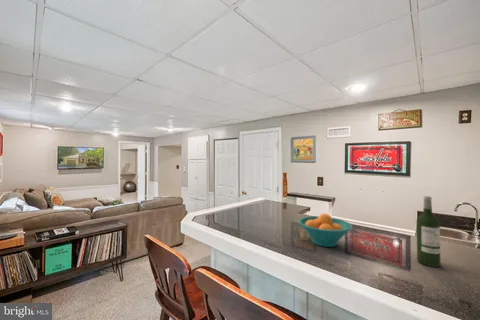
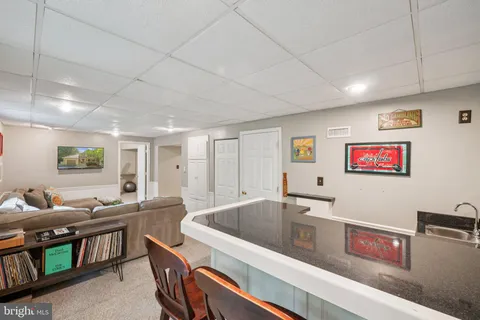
- fruit bowl (324, 228)
- wine bottle (427, 229)
